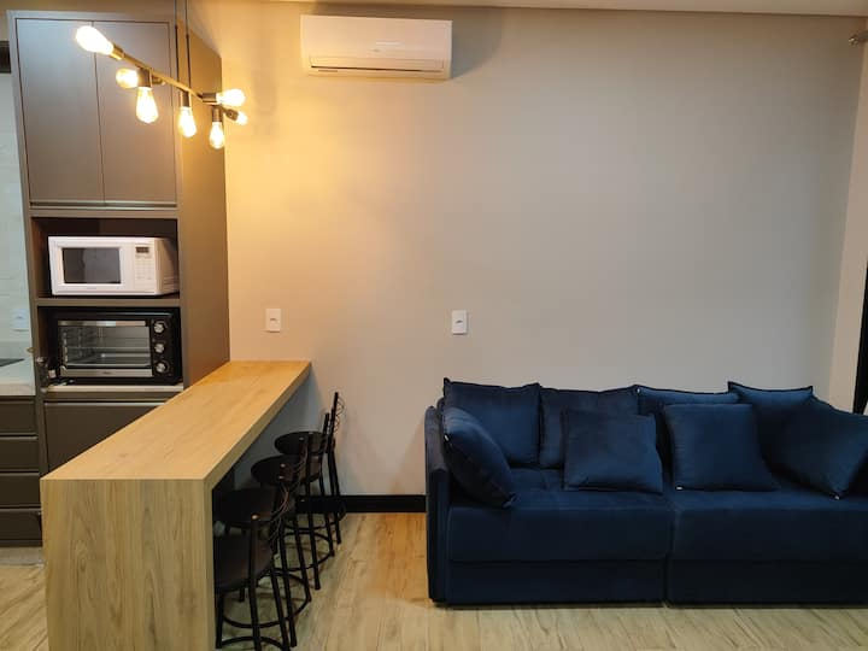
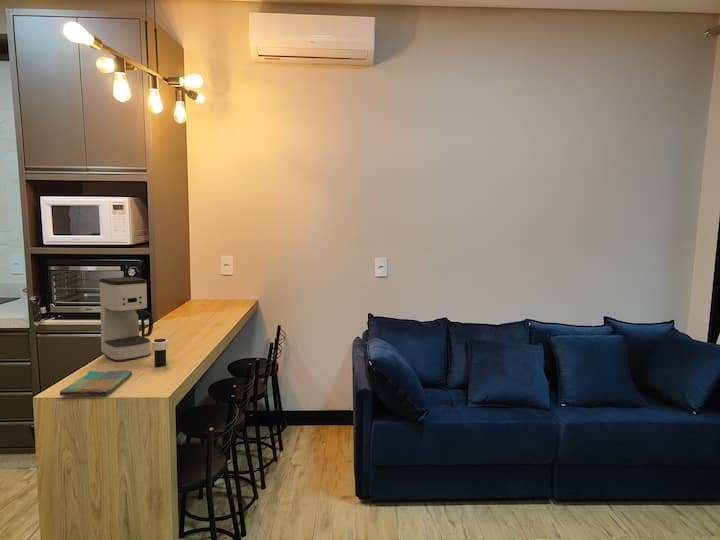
+ dish towel (98, 382)
+ coffee maker (129, 316)
+ cup (160, 352)
